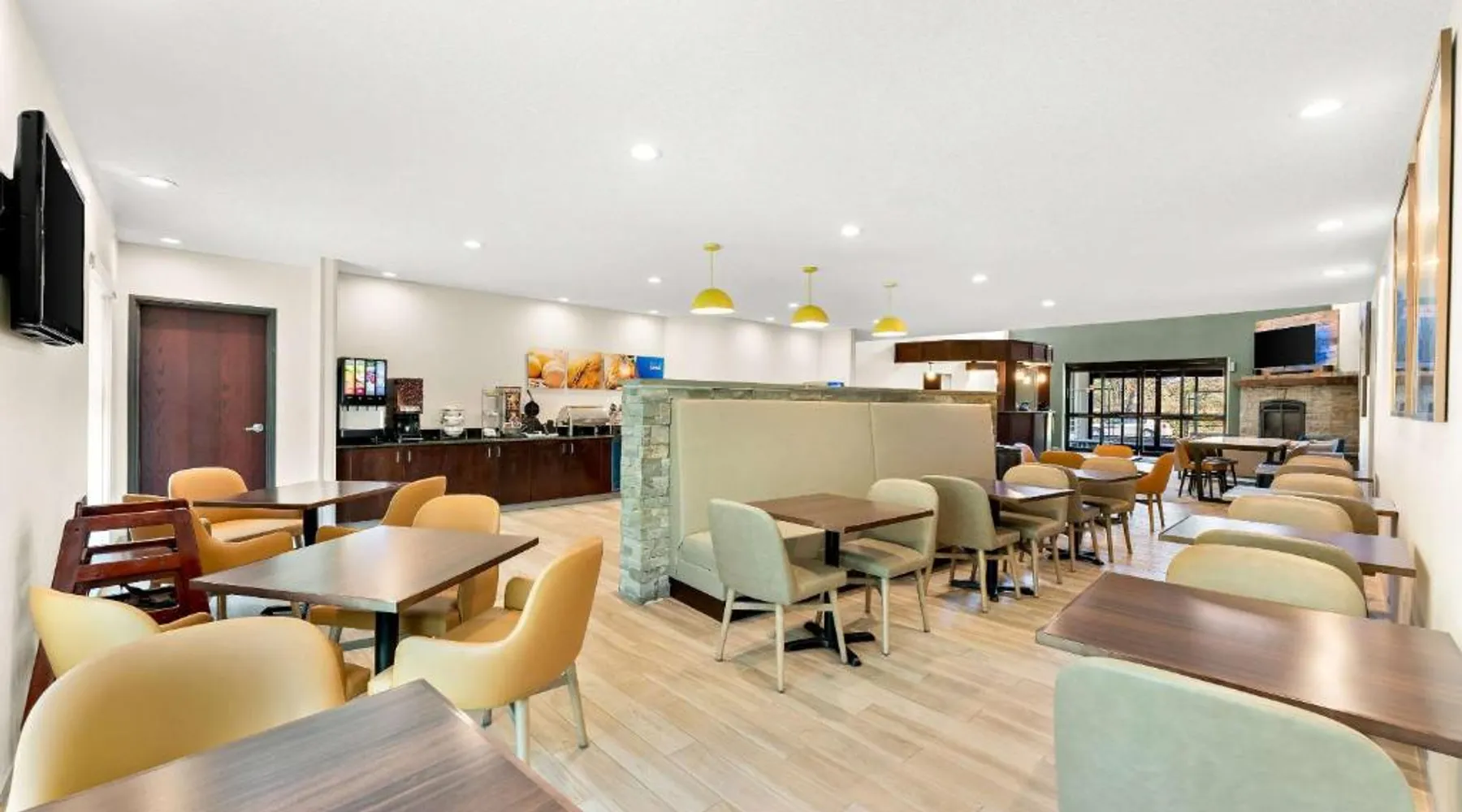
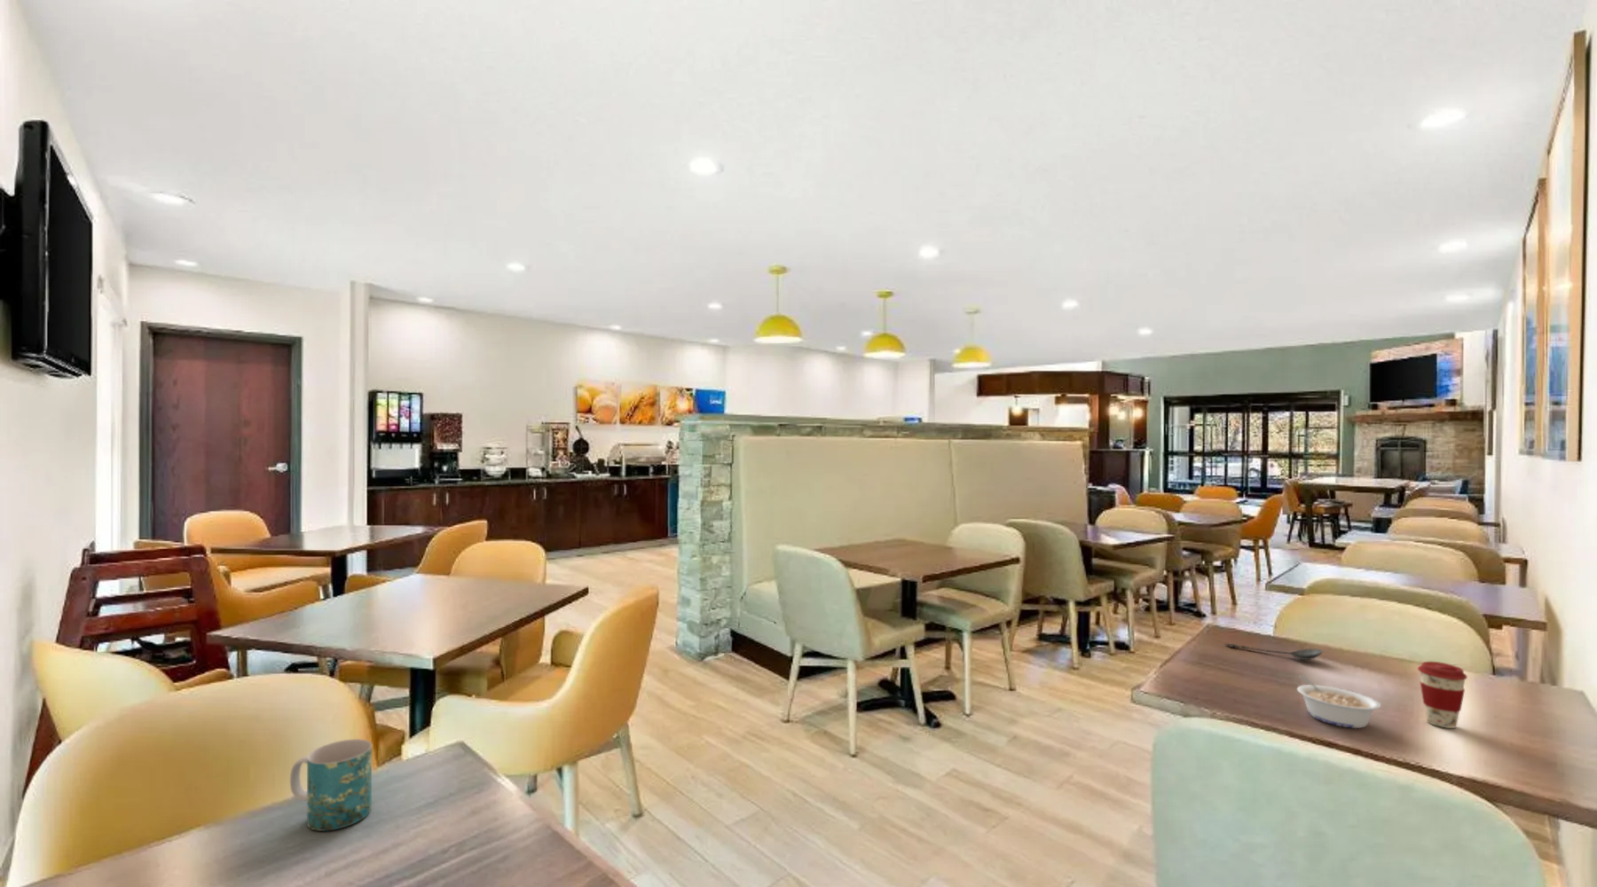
+ spoon (1273, 650)
+ mug (329, 782)
+ coffee cup (1441, 695)
+ legume (1334, 705)
